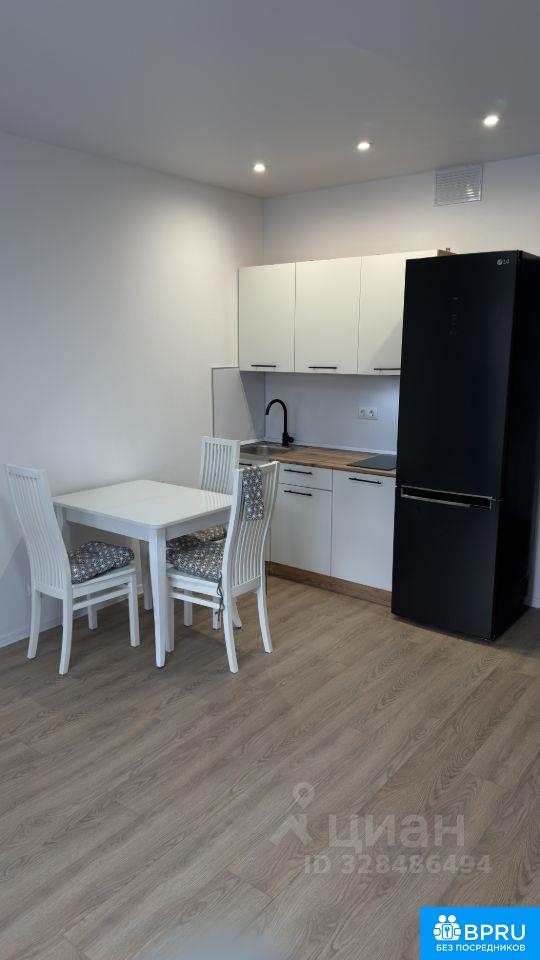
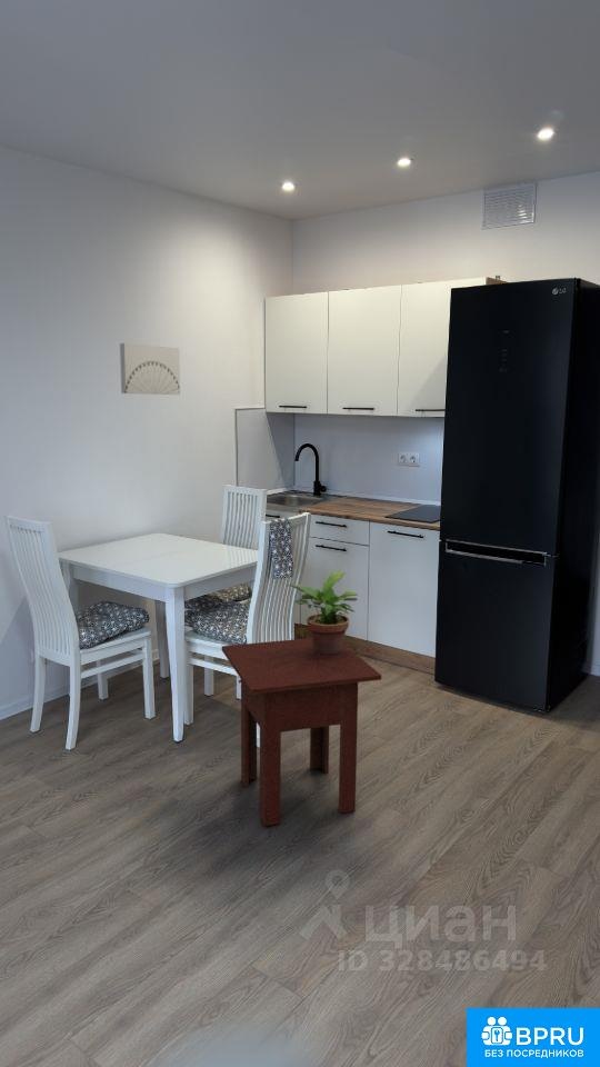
+ wall art (150, 370)
+ potted plant (323, 615)
+ side table (297, 728)
